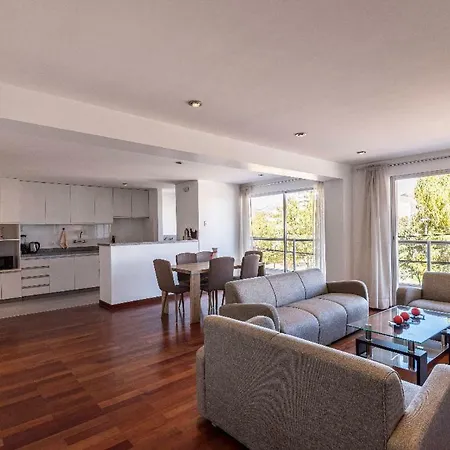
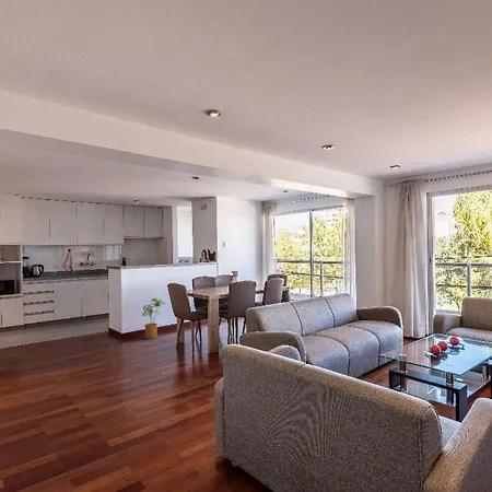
+ house plant (151, 318)
